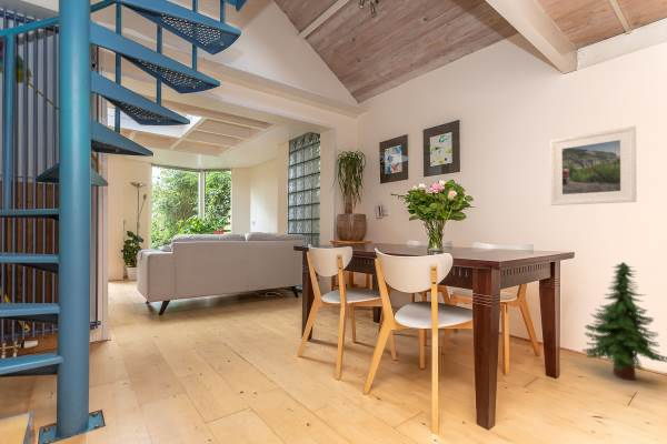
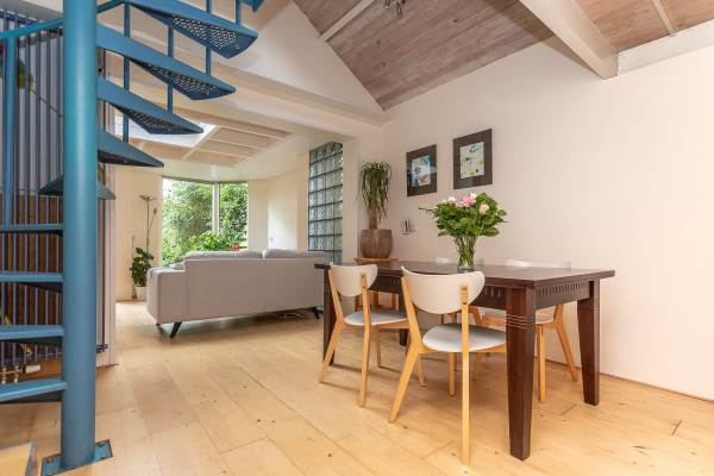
- tree (624, 319)
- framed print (589, 169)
